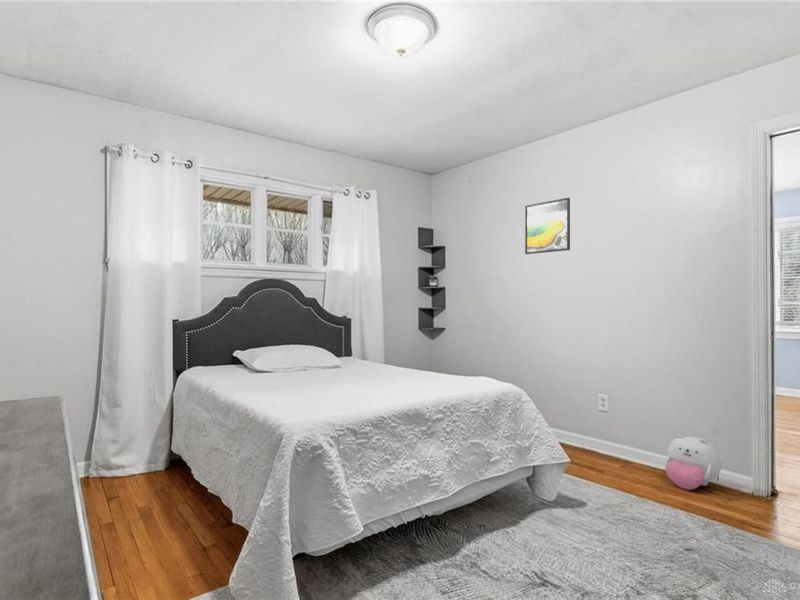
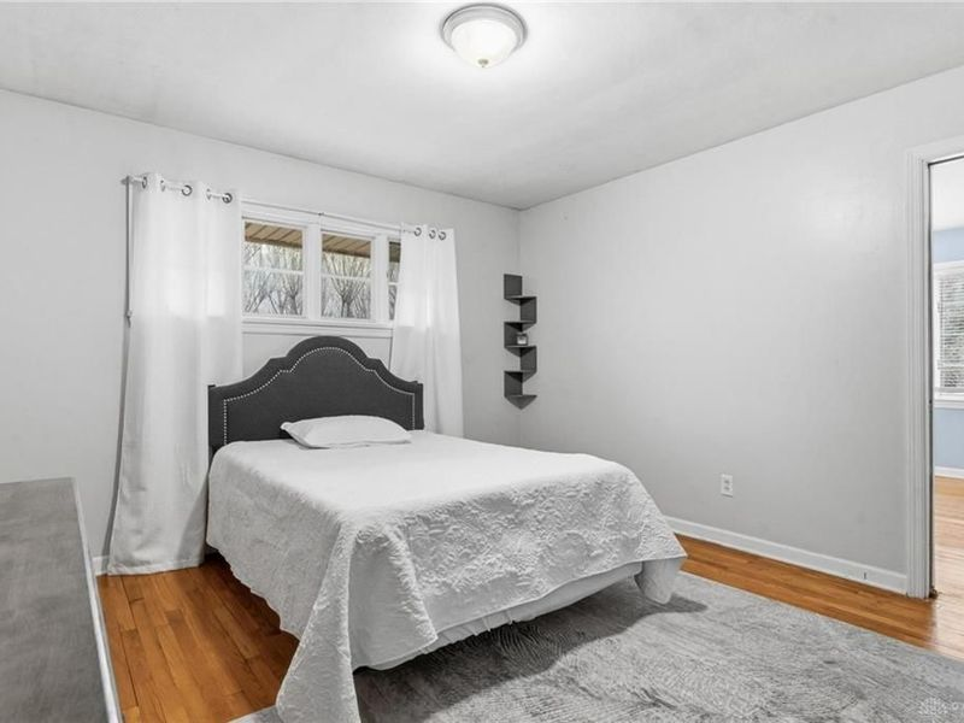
- plush toy (691, 461)
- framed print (546, 227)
